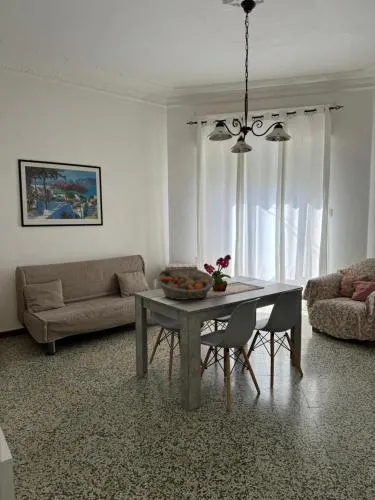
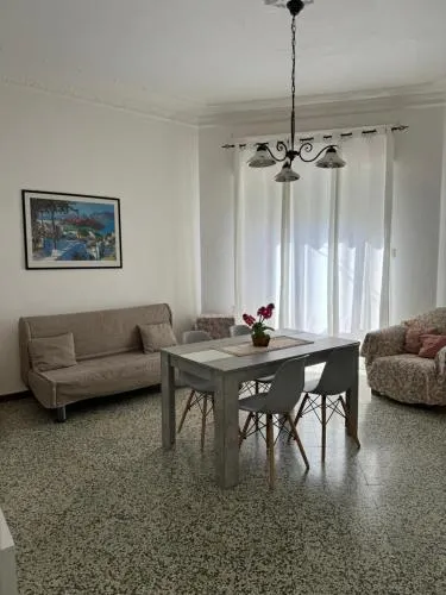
- fruit basket (185, 283)
